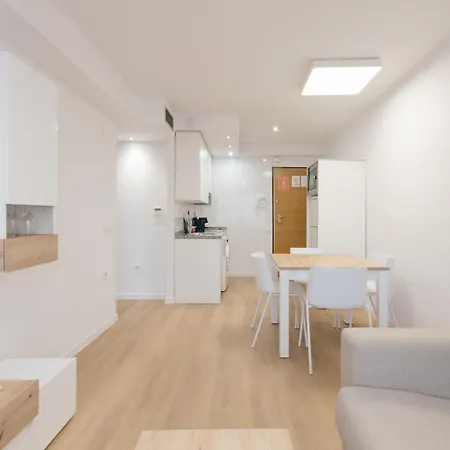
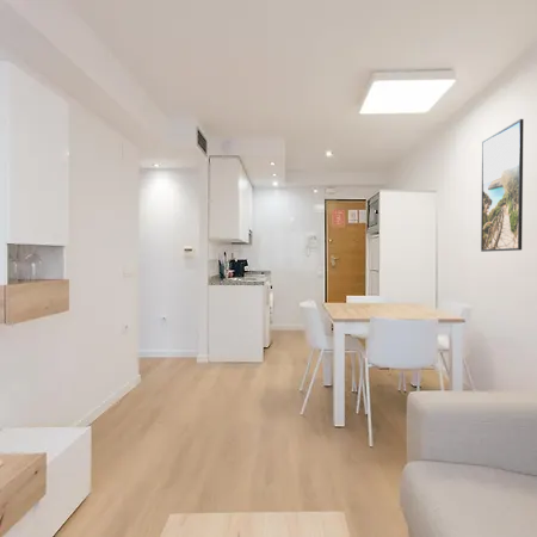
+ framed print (500, 191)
